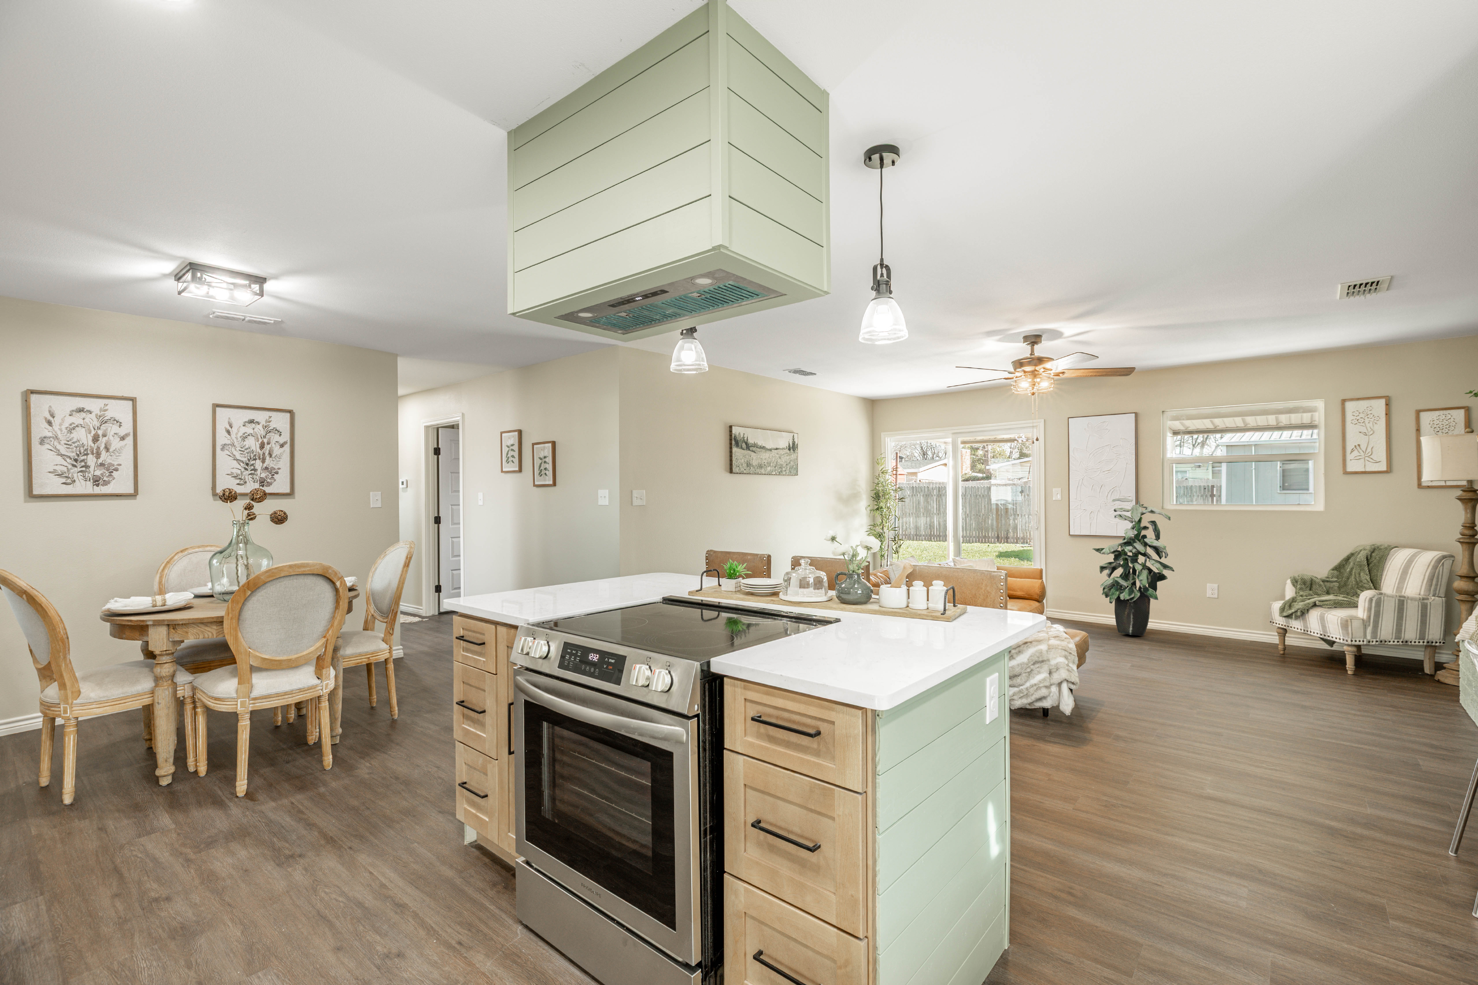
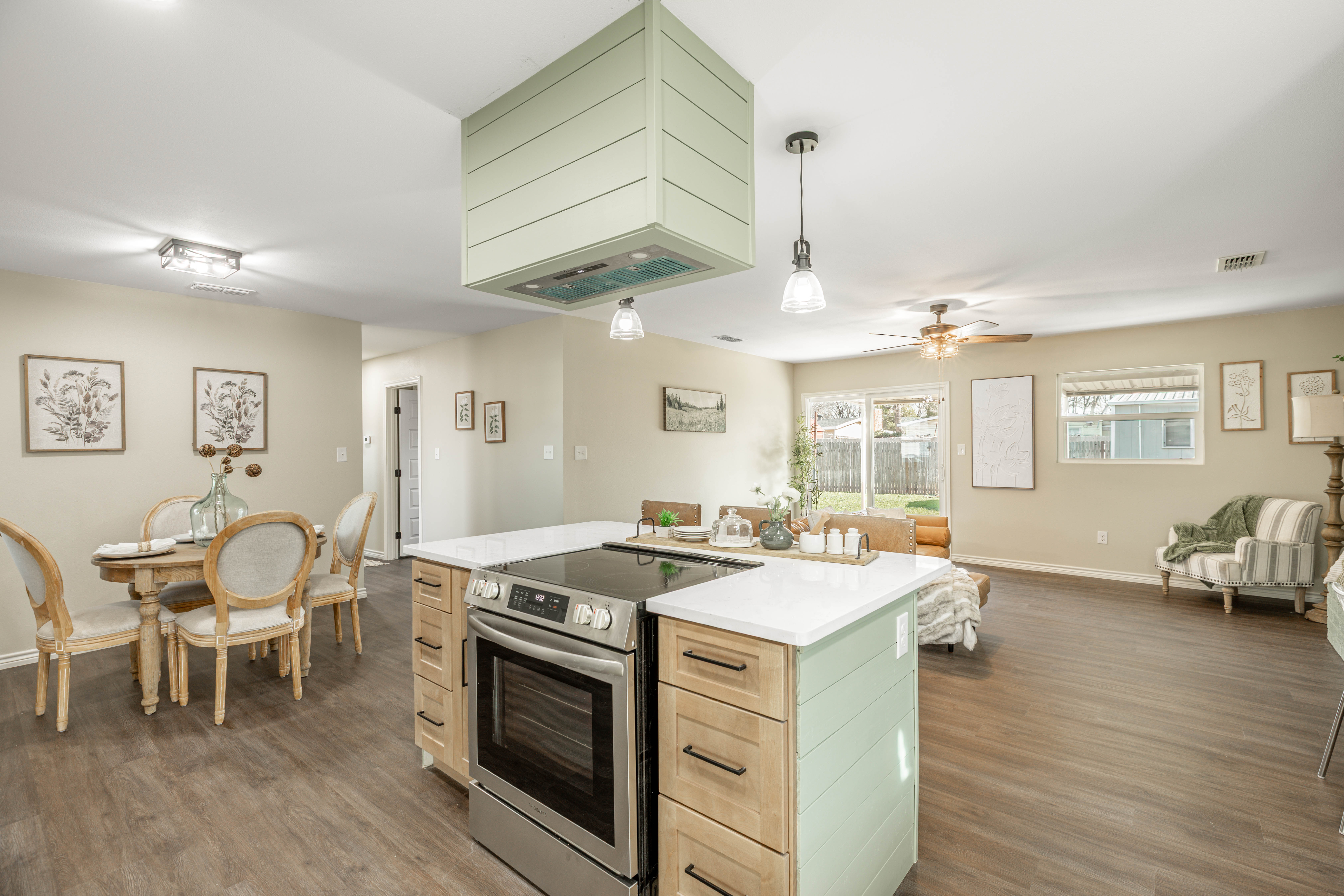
- indoor plant (1130, 566)
